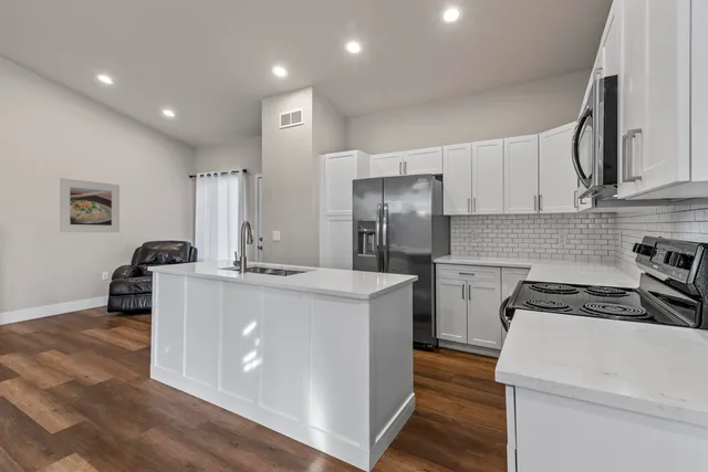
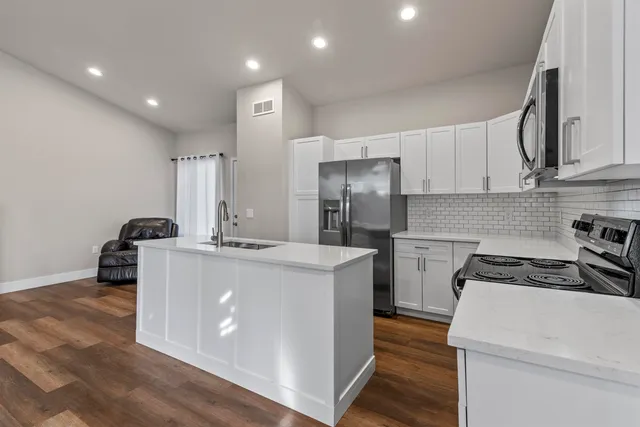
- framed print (91, 207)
